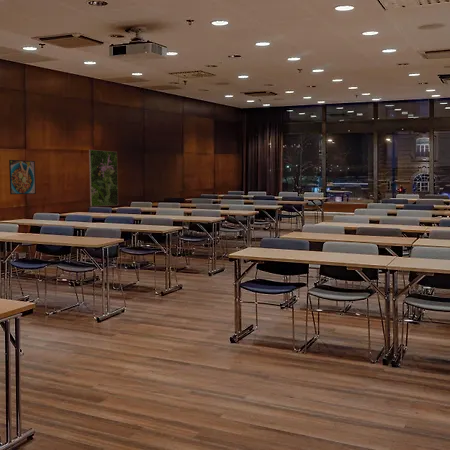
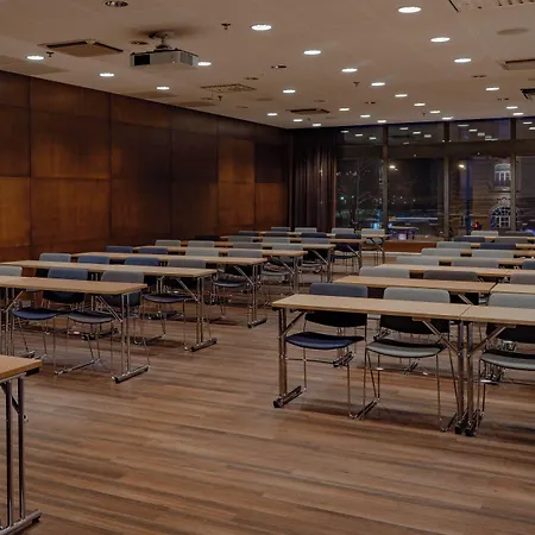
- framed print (22, 177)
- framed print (104, 178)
